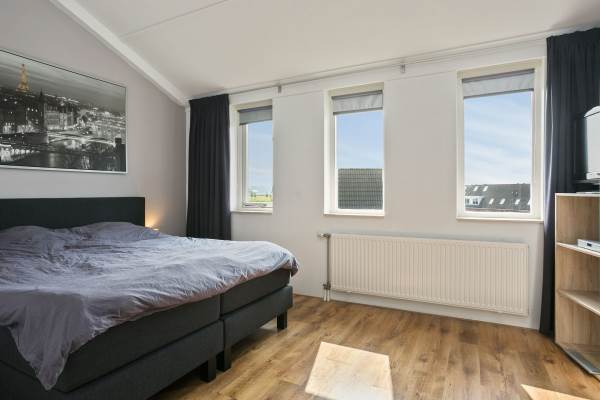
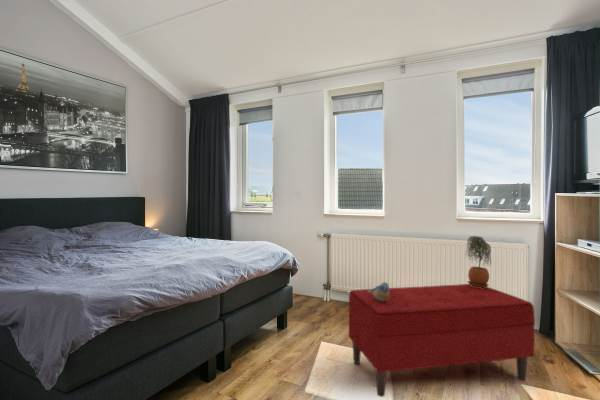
+ bench (435, 333)
+ potted plant (476, 261)
+ plush toy (380, 290)
